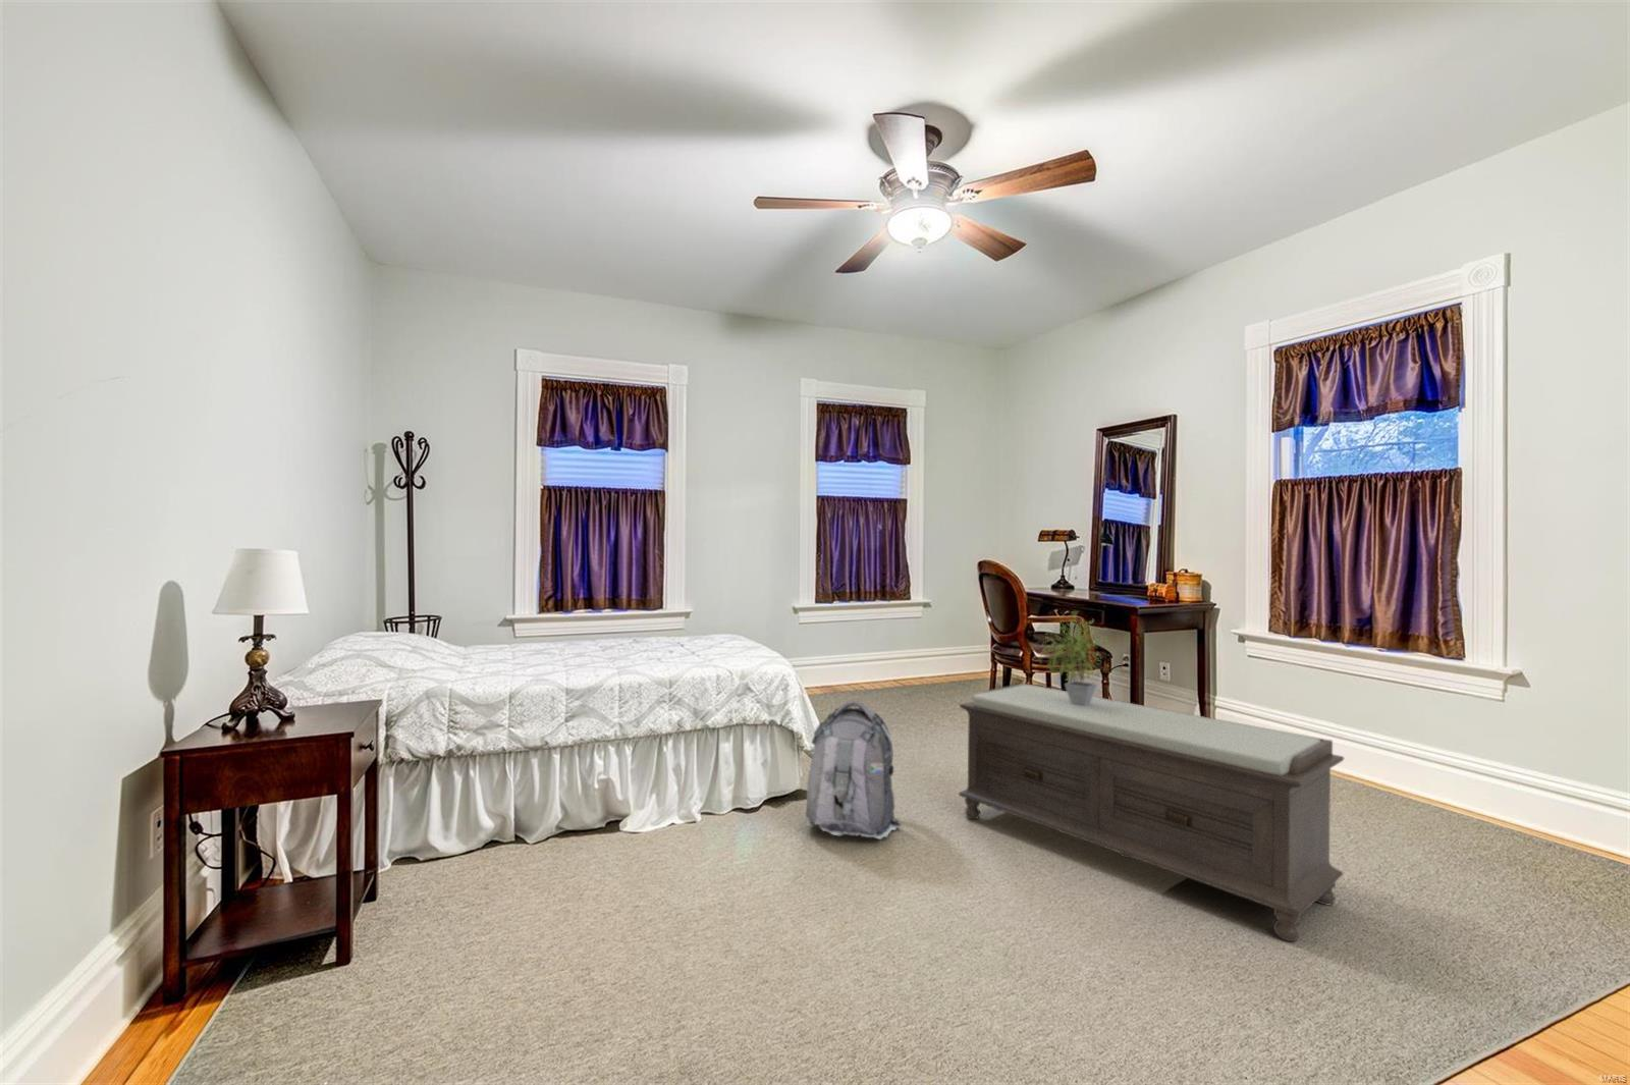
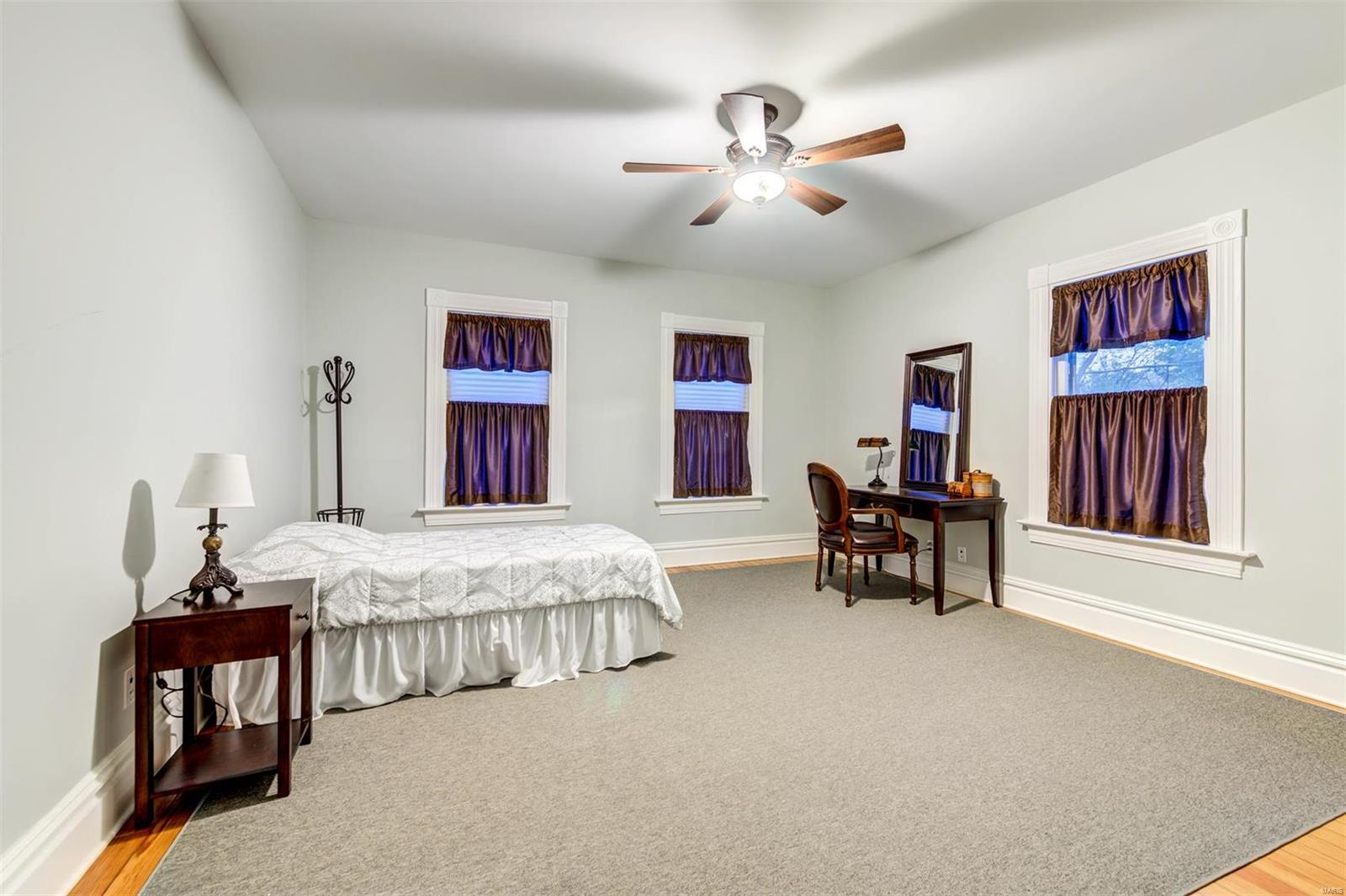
- potted plant (1074, 658)
- backpack (855, 764)
- bench (1126, 783)
